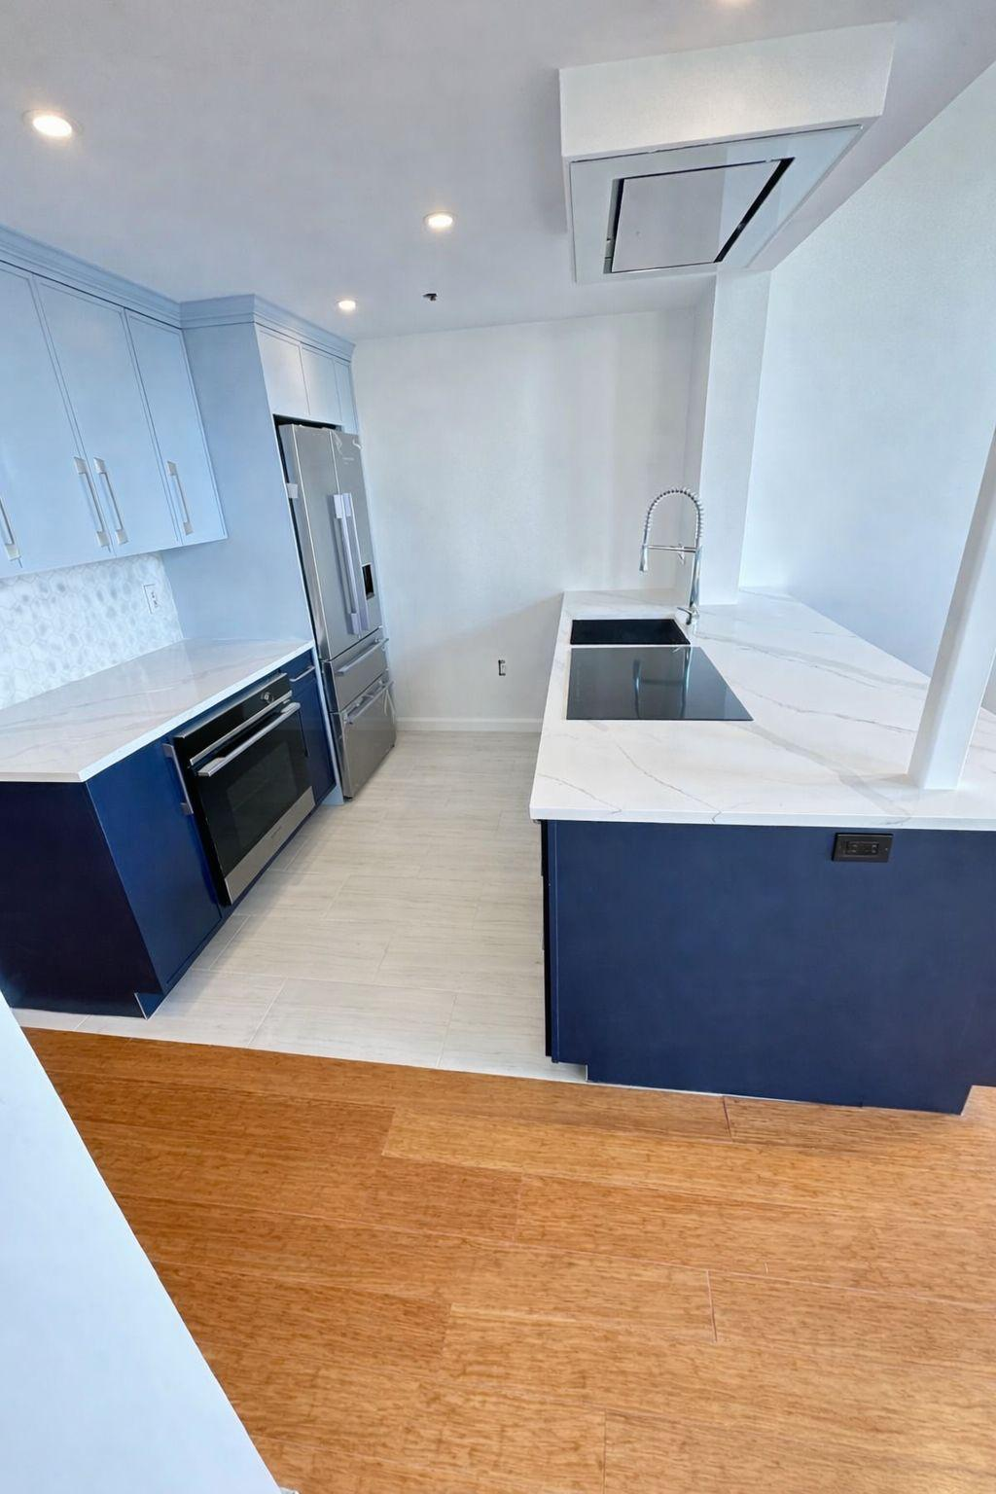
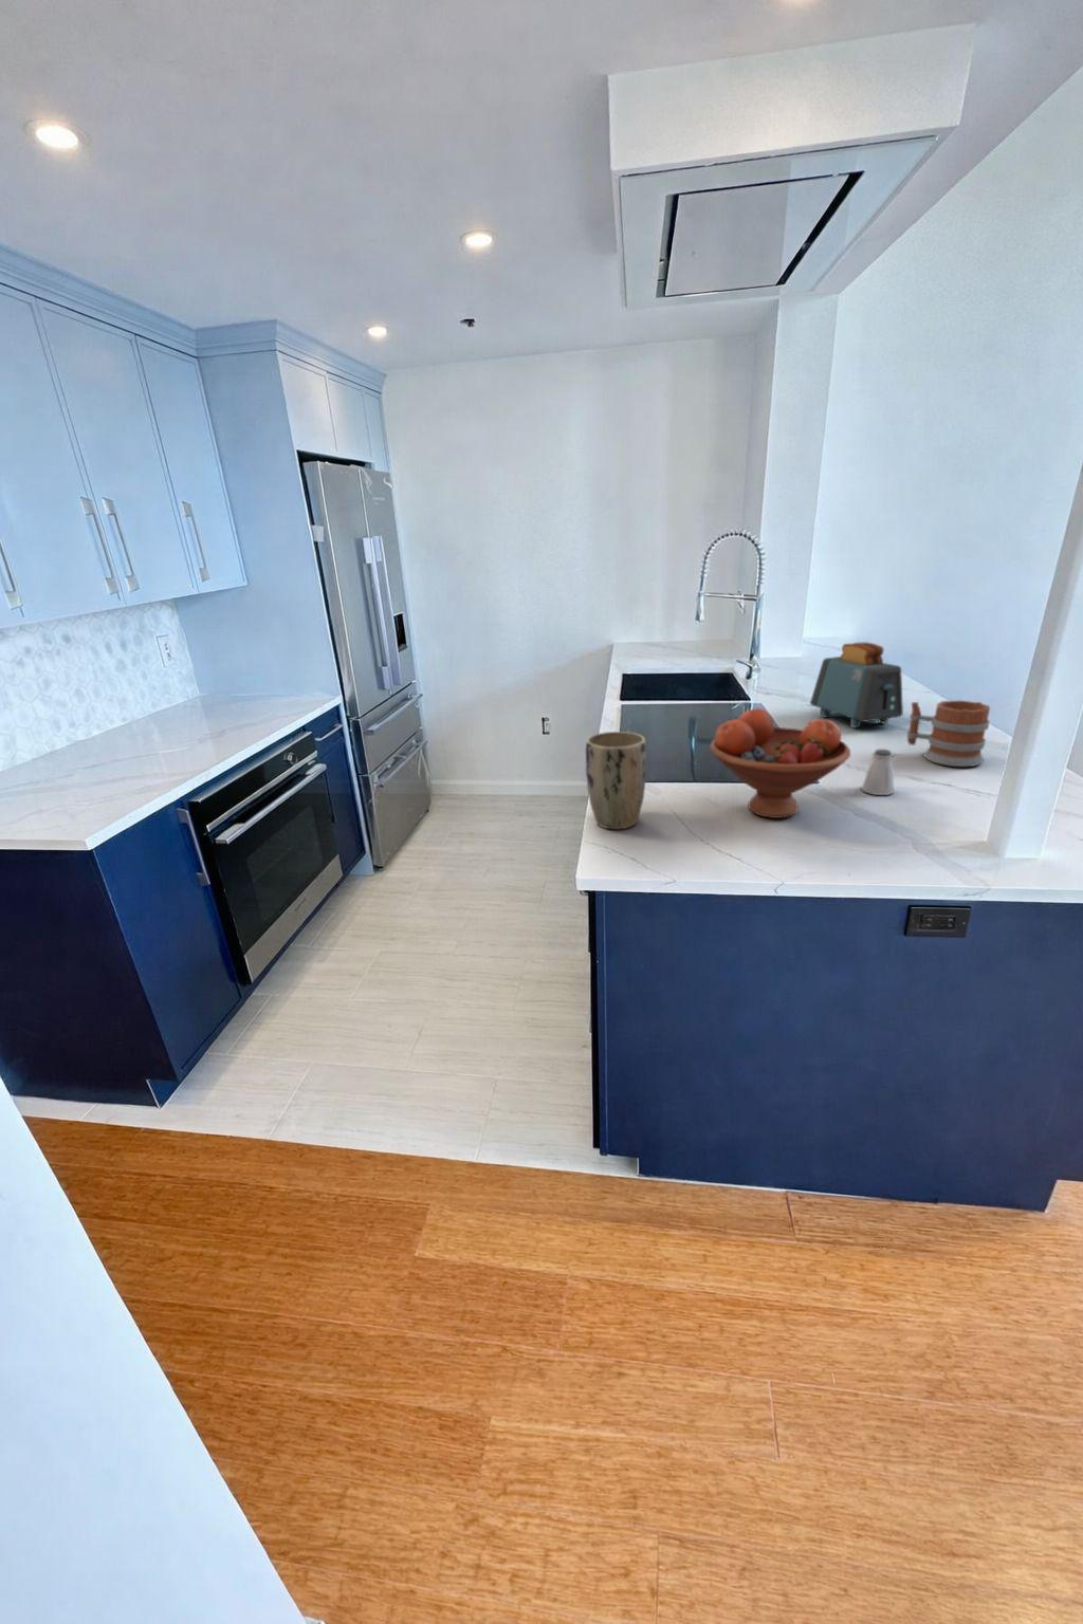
+ fruit bowl (776, 766)
+ saltshaker (880, 771)
+ toaster (858, 682)
+ plant pot (615, 781)
+ mug (946, 731)
